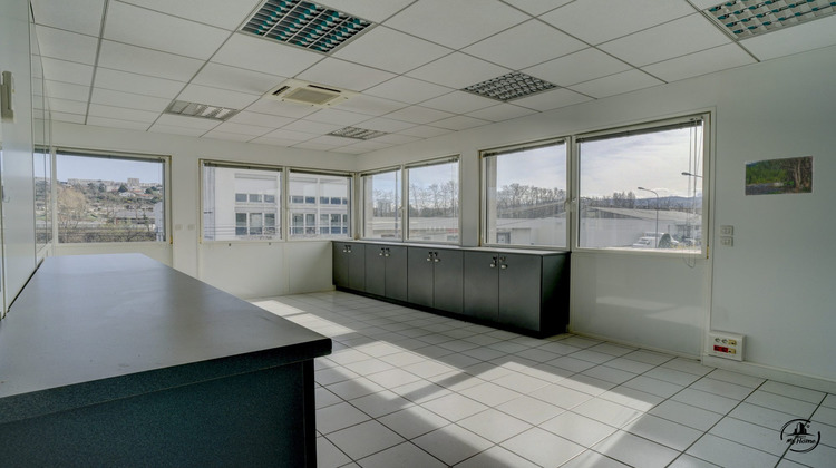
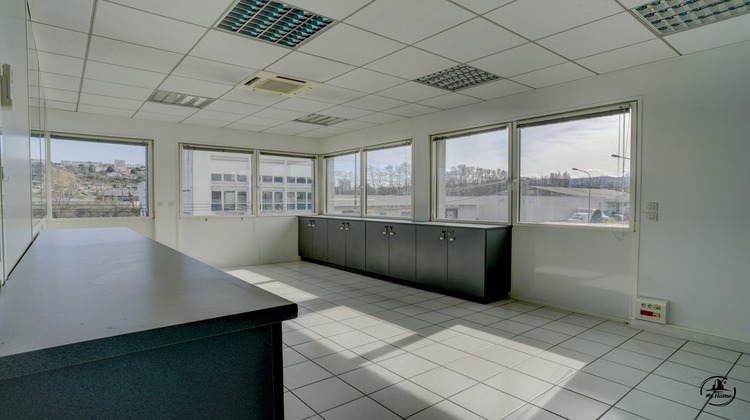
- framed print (777, 176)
